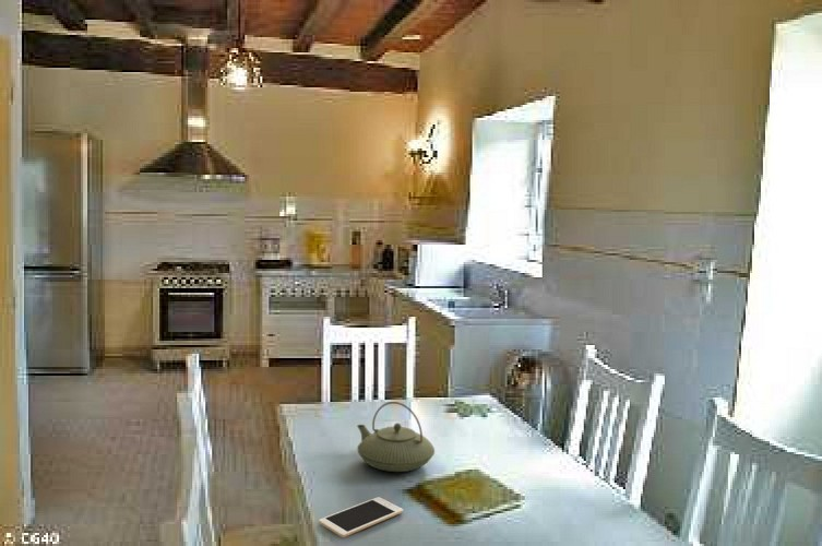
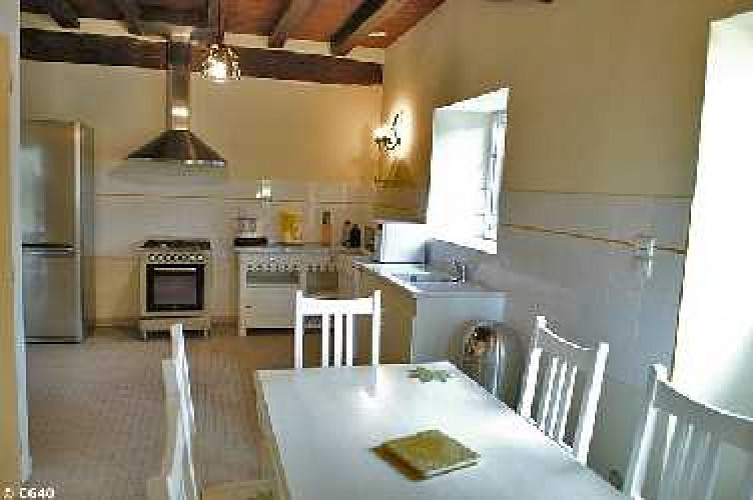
- cell phone (361, 515)
- teapot (392, 431)
